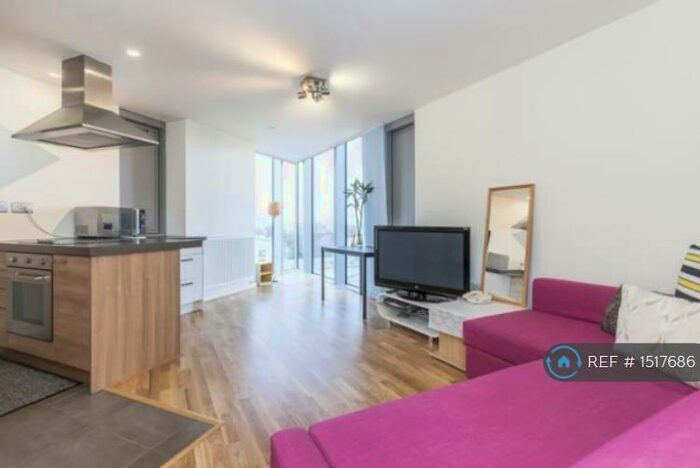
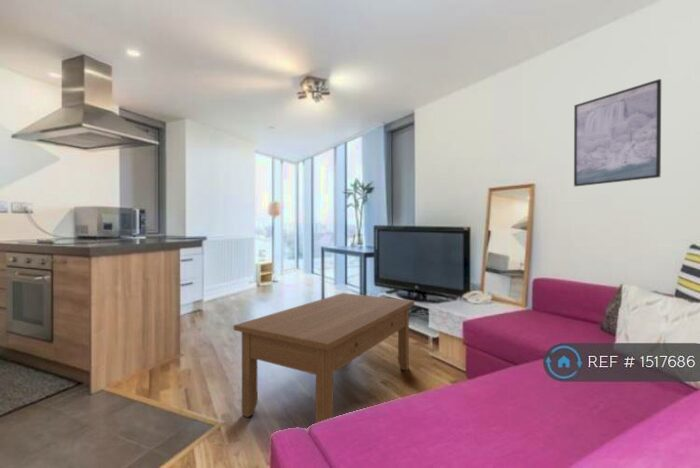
+ coffee table (337, 349)
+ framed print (613, 137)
